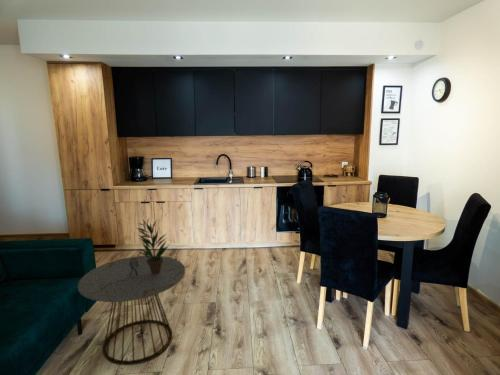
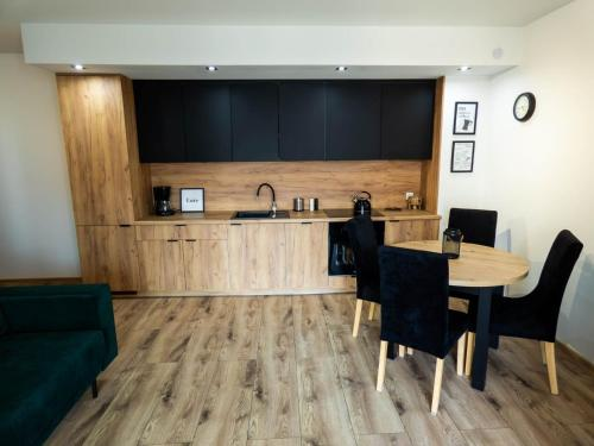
- side table (136, 299)
- potted plant (152, 245)
